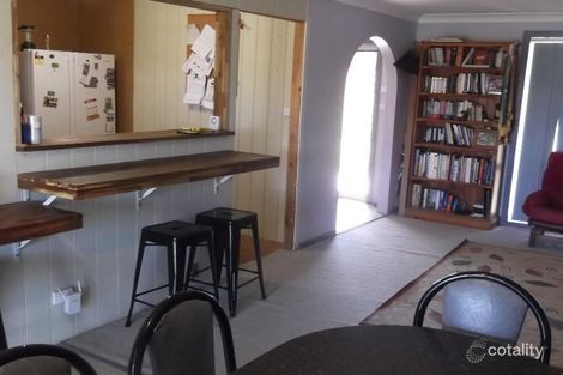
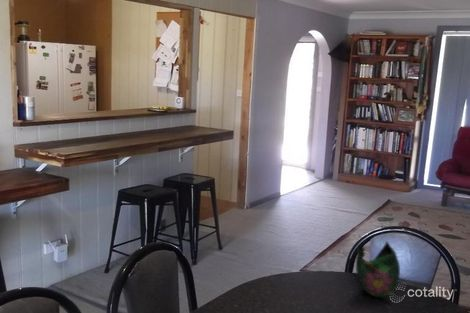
+ decorative bowl (375, 267)
